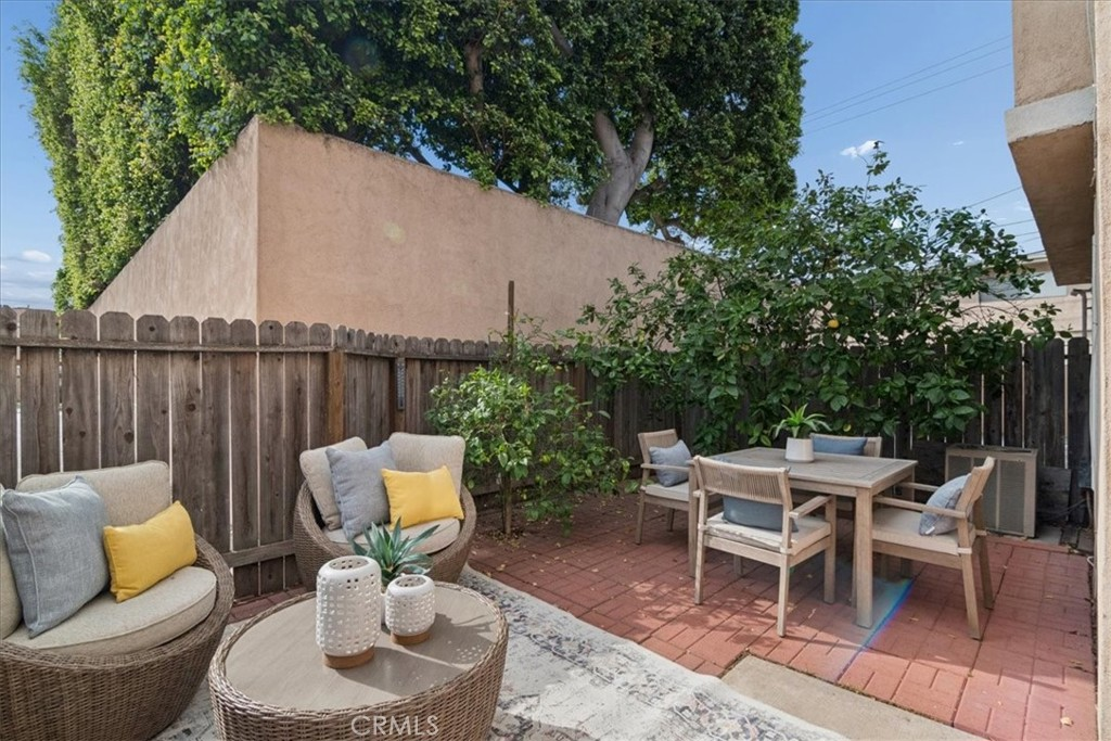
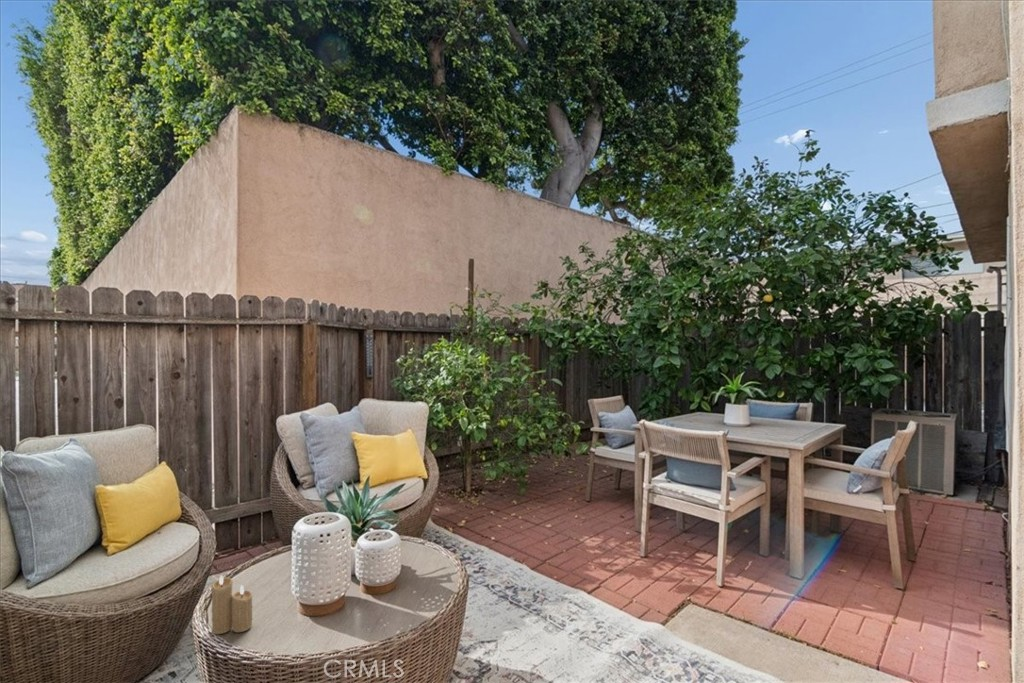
+ candle (232, 601)
